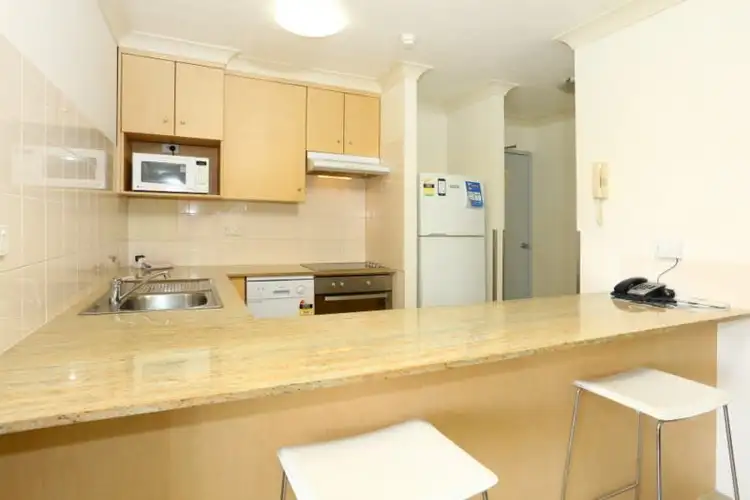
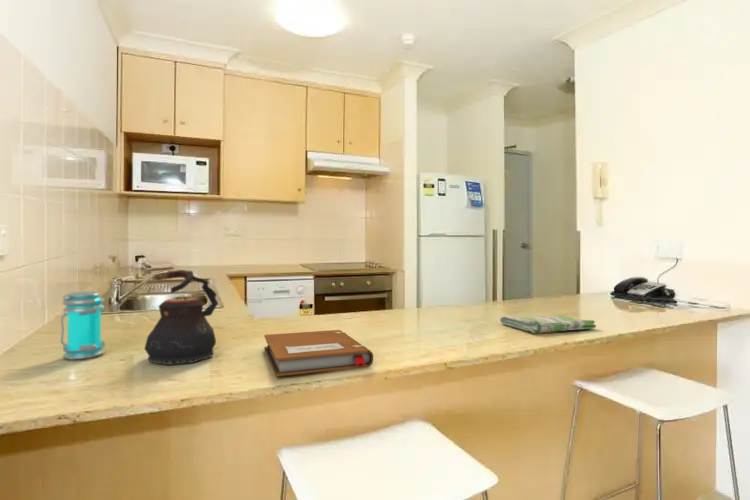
+ dish towel (546, 320)
+ teapot (184, 313)
+ notebook (315, 349)
+ jar (83, 323)
